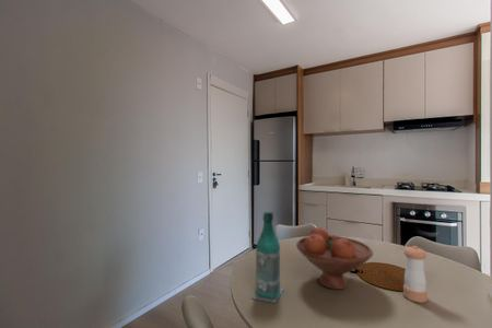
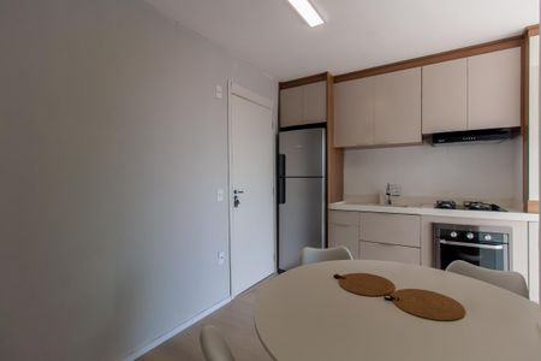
- fruit bowl (332, 257)
- pepper shaker (414, 271)
- bottle (268, 253)
